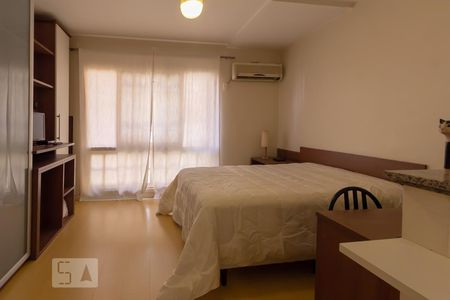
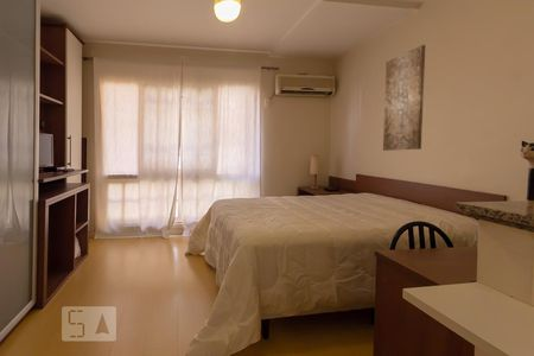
+ wall art (402, 102)
